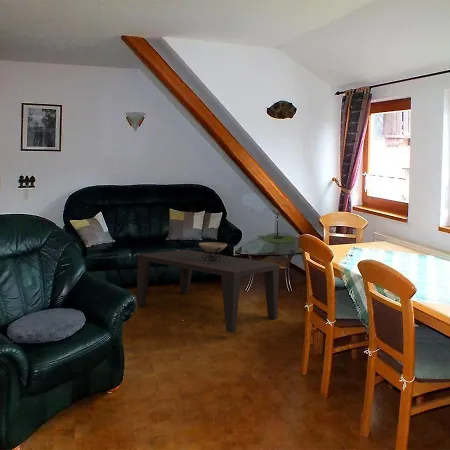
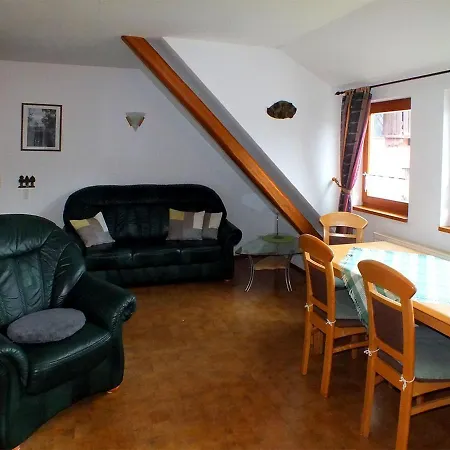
- coffee table (207, 272)
- decorative bowl (212, 251)
